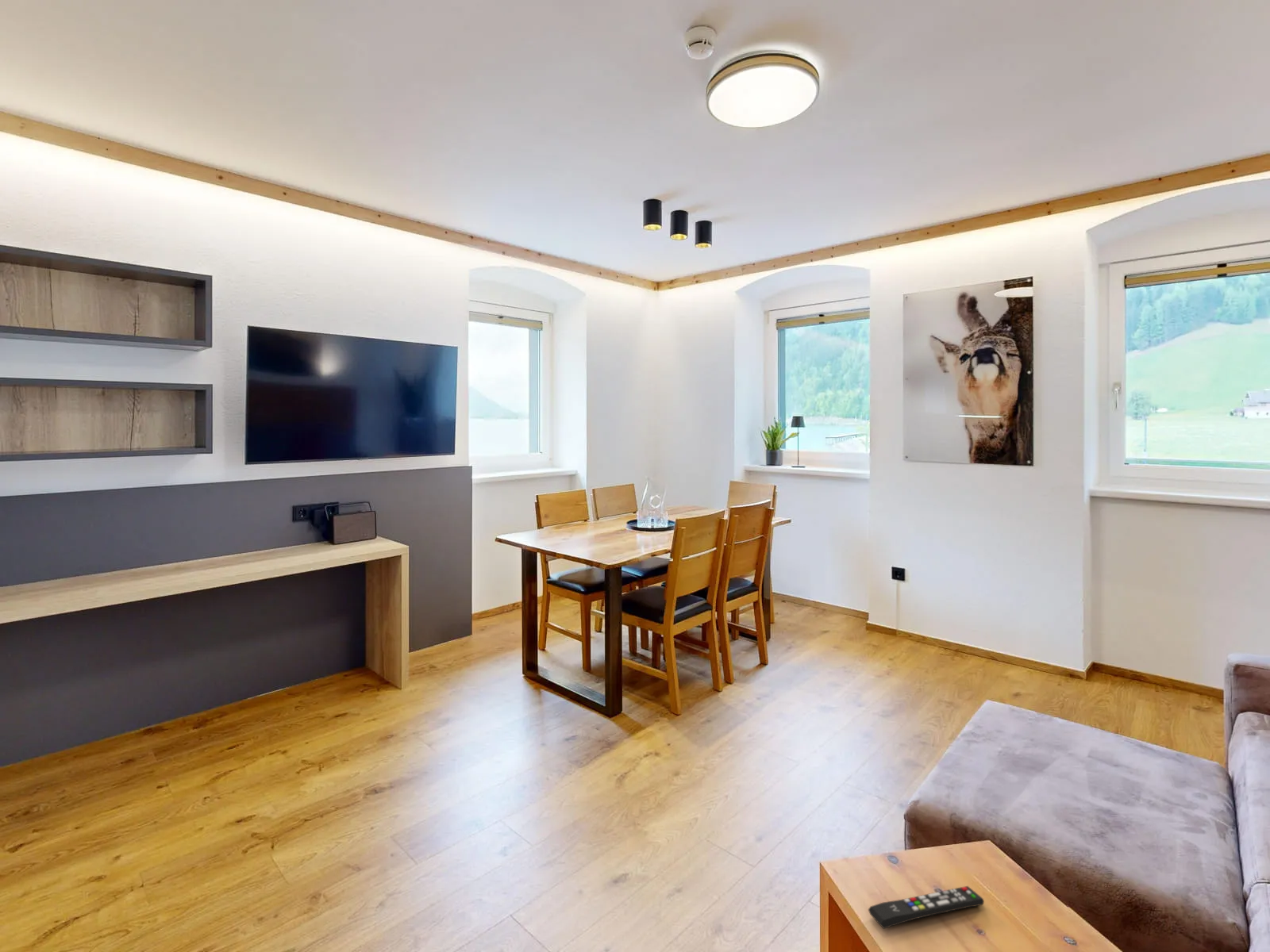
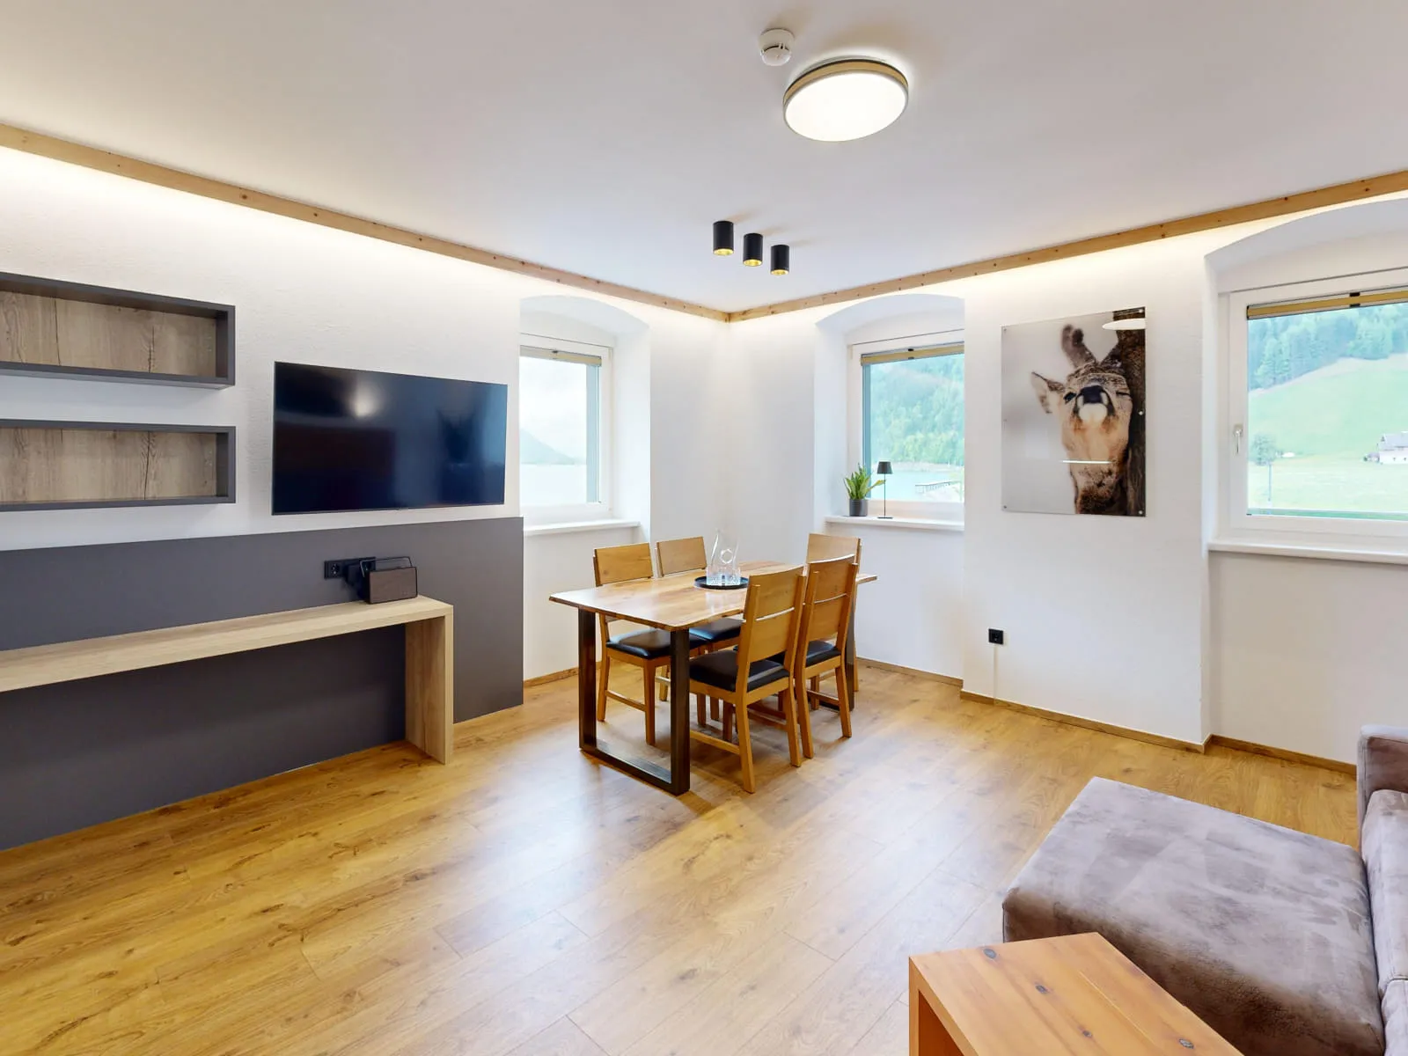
- remote control (926, 905)
